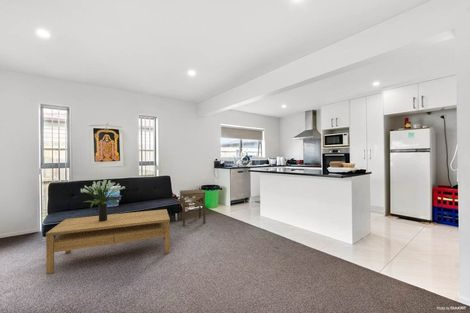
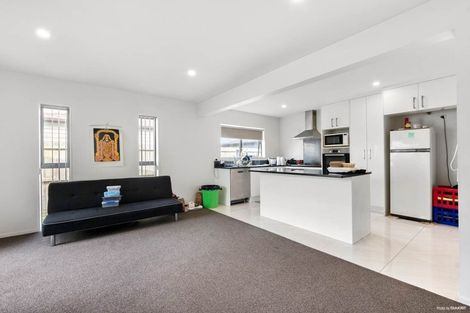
- coffee table (117, 235)
- side table (192, 206)
- potted plant (103, 199)
